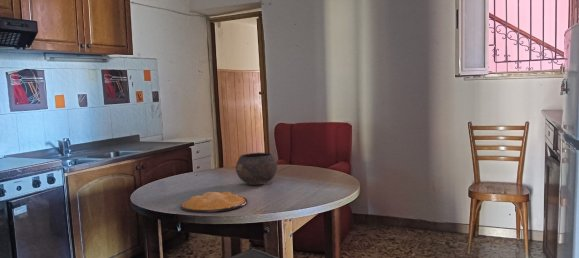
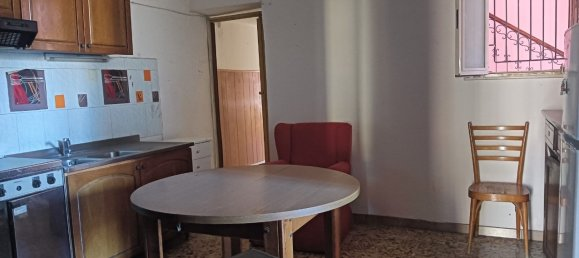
- bowl (256, 169)
- plate (214, 198)
